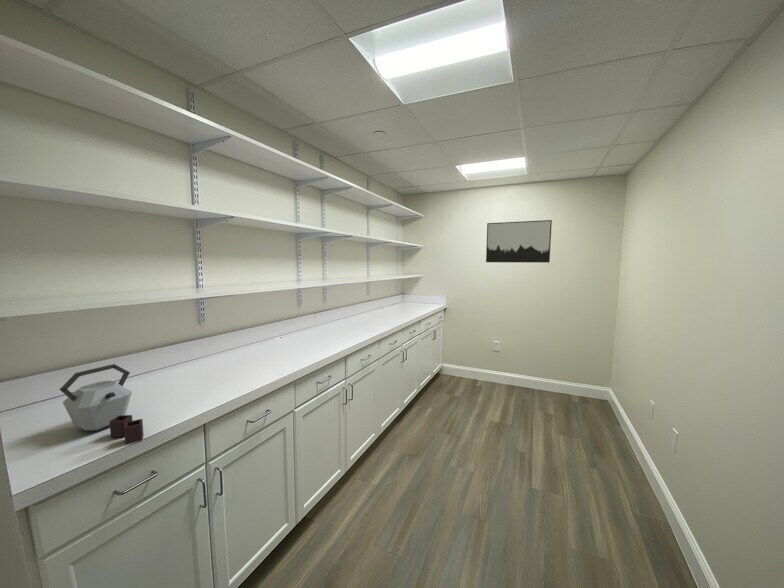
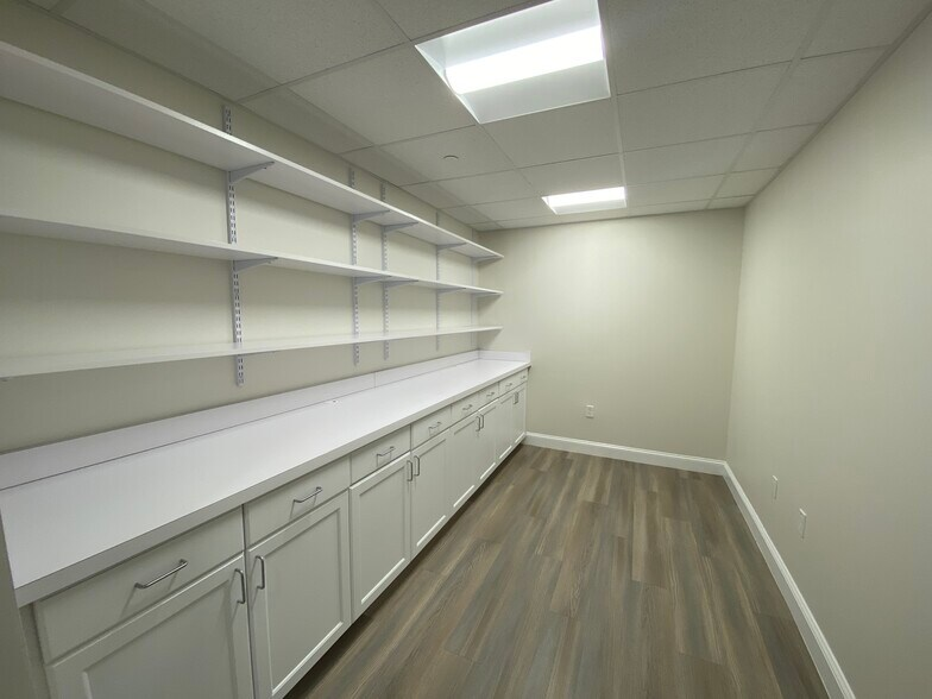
- wall art (517, 242)
- kettle (111, 401)
